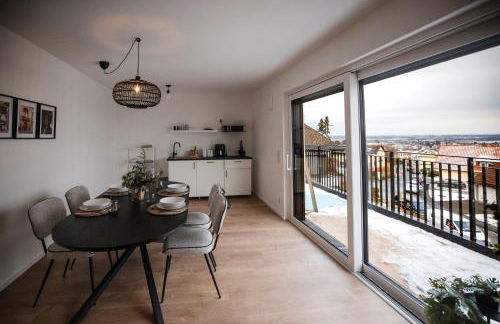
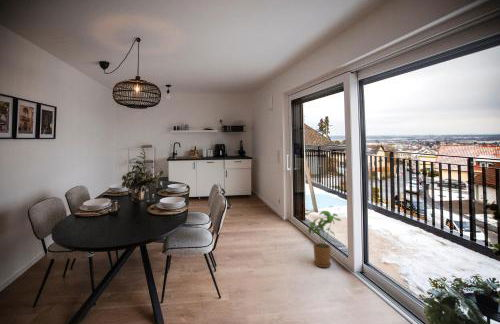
+ house plant (321, 238)
